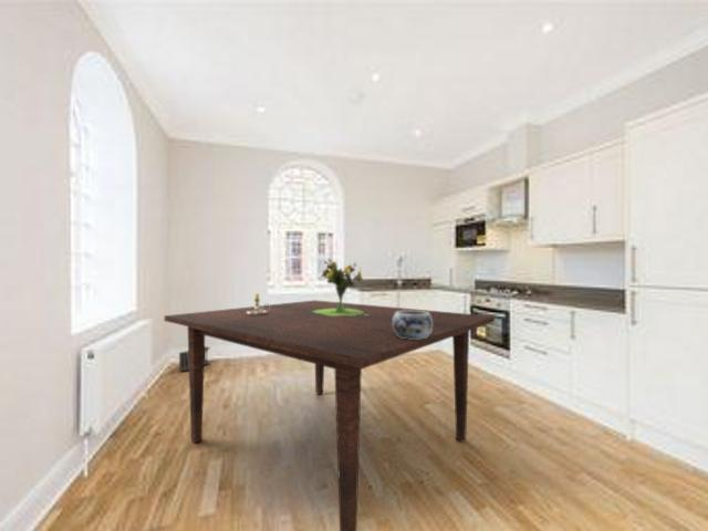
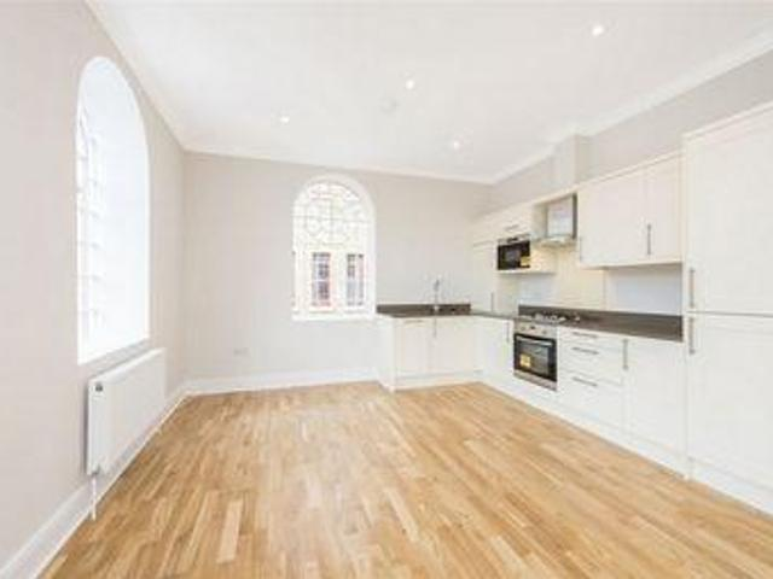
- table (323, 377)
- decorative bowl (412, 323)
- speaker (188, 360)
- candlestick (258, 302)
- bouquet (344, 284)
